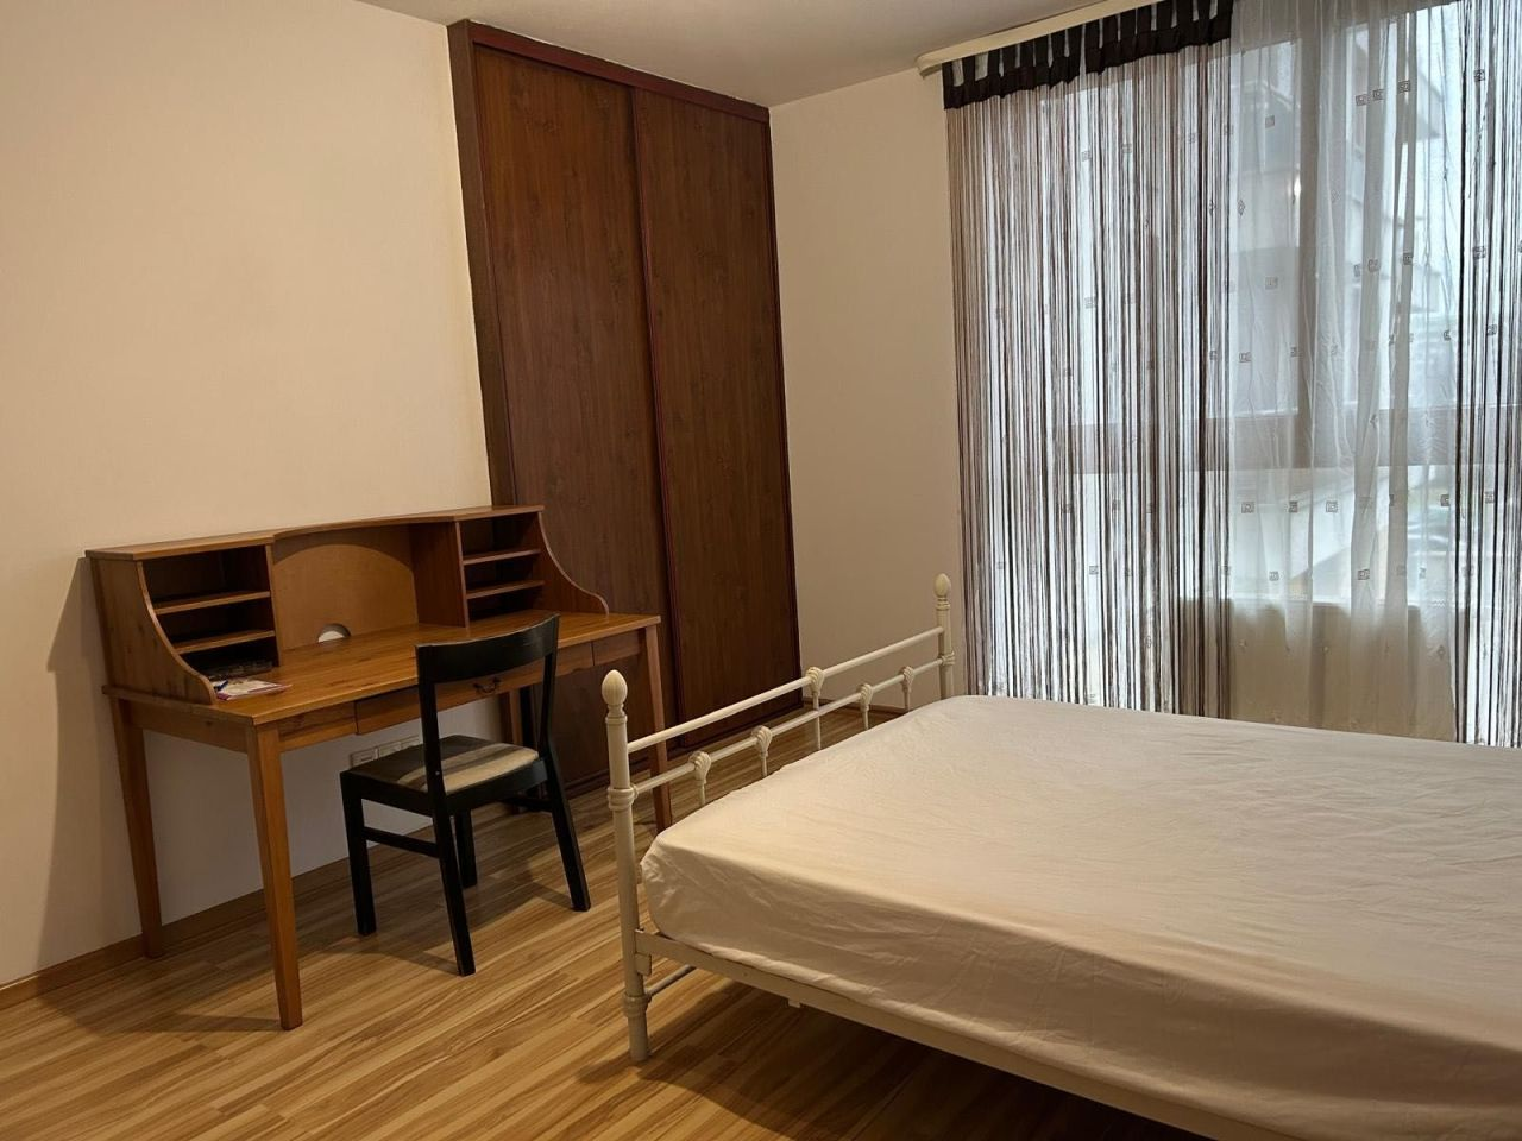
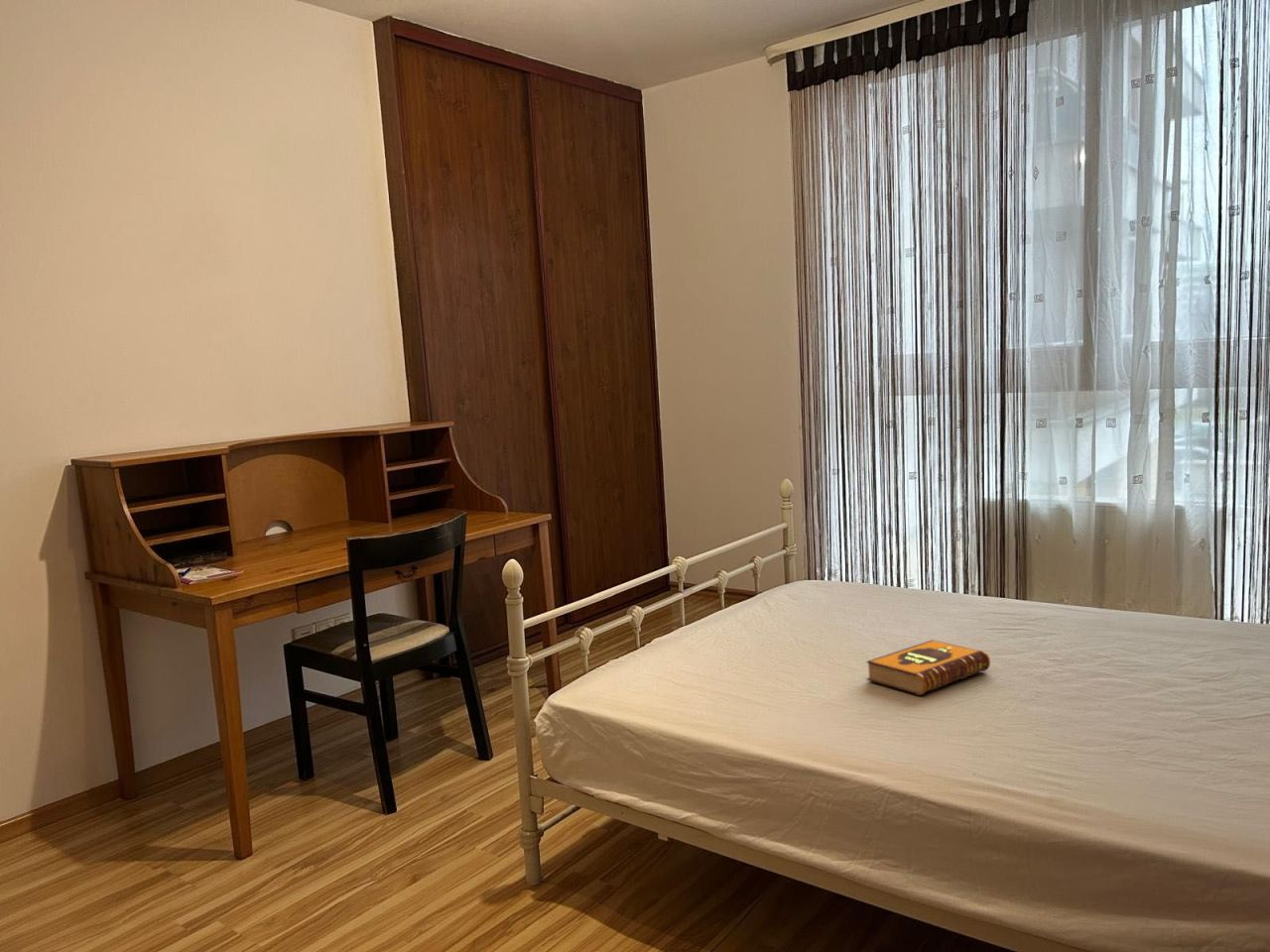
+ hardback book (929, 666)
